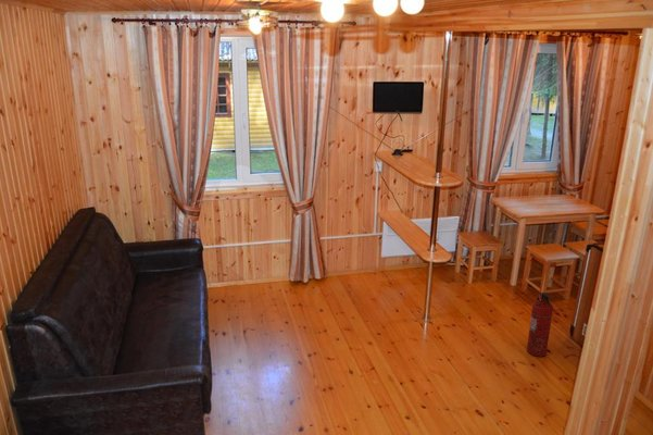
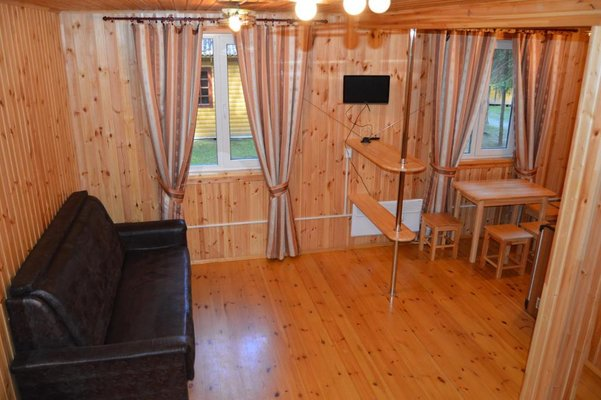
- fire extinguisher (540, 321)
